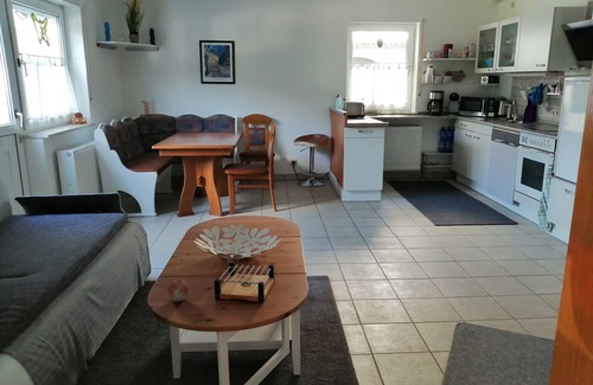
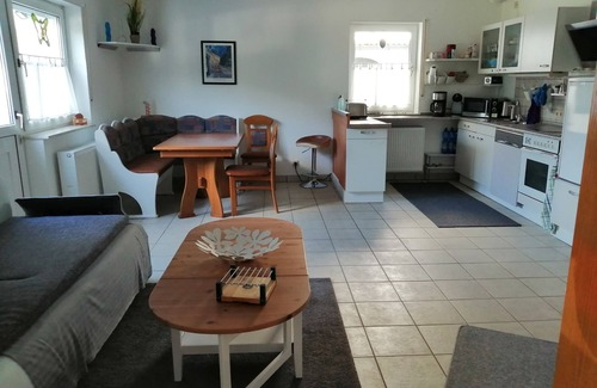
- fruit (178, 289)
